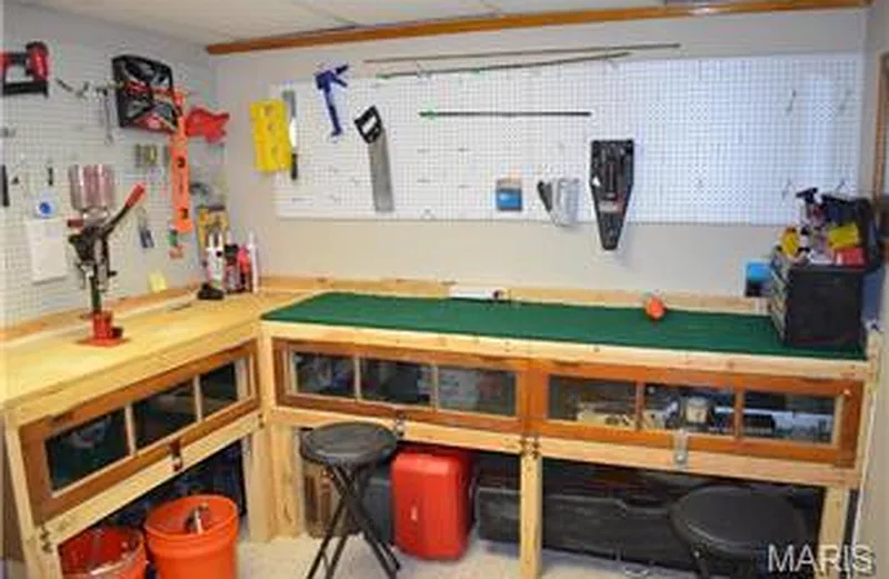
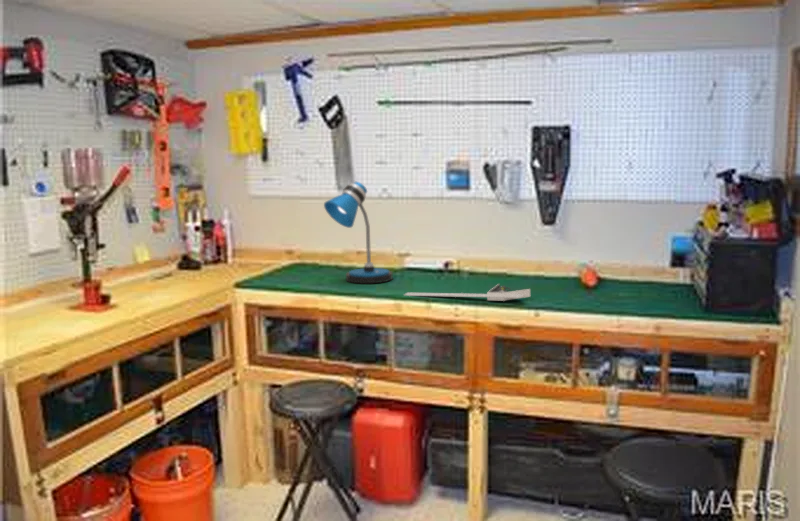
+ desk lamp (366, 231)
+ combination square (469, 294)
